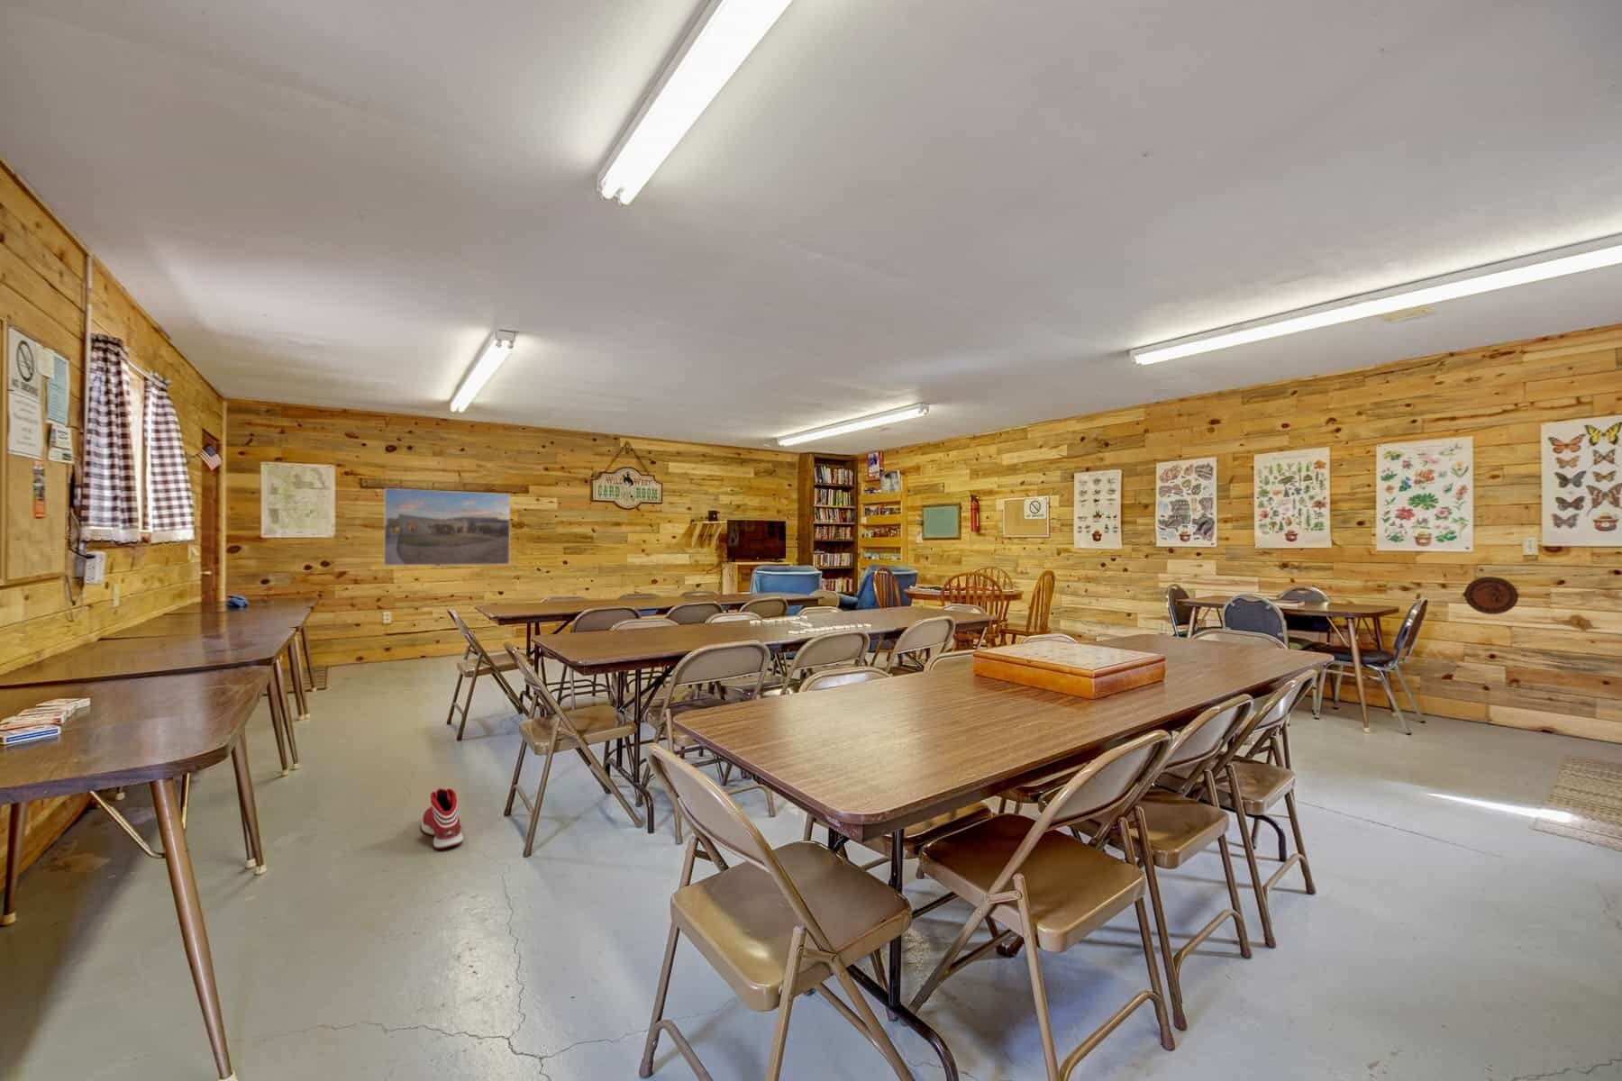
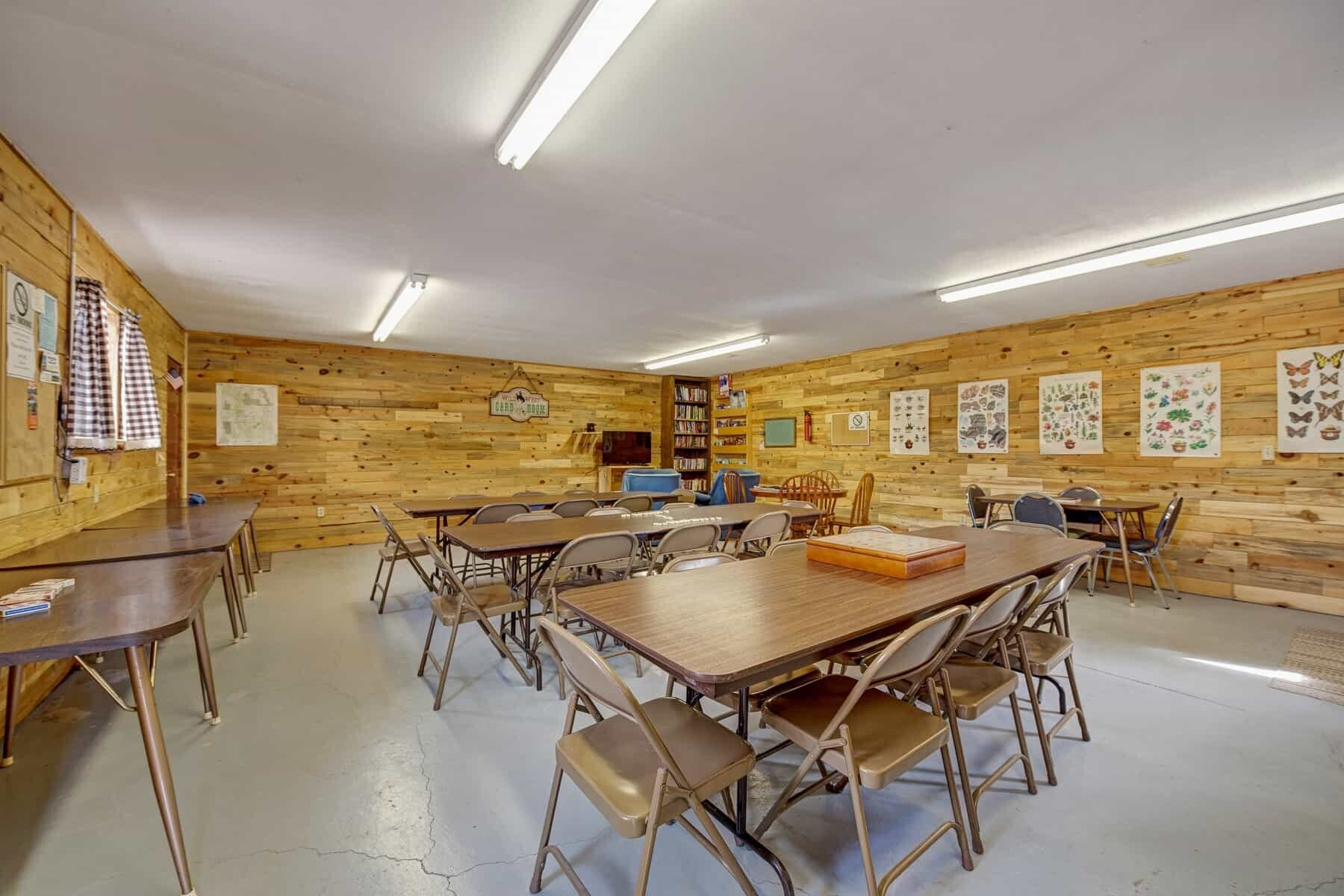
- sneaker (442, 808)
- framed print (450, 528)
- decorative plate (1490, 596)
